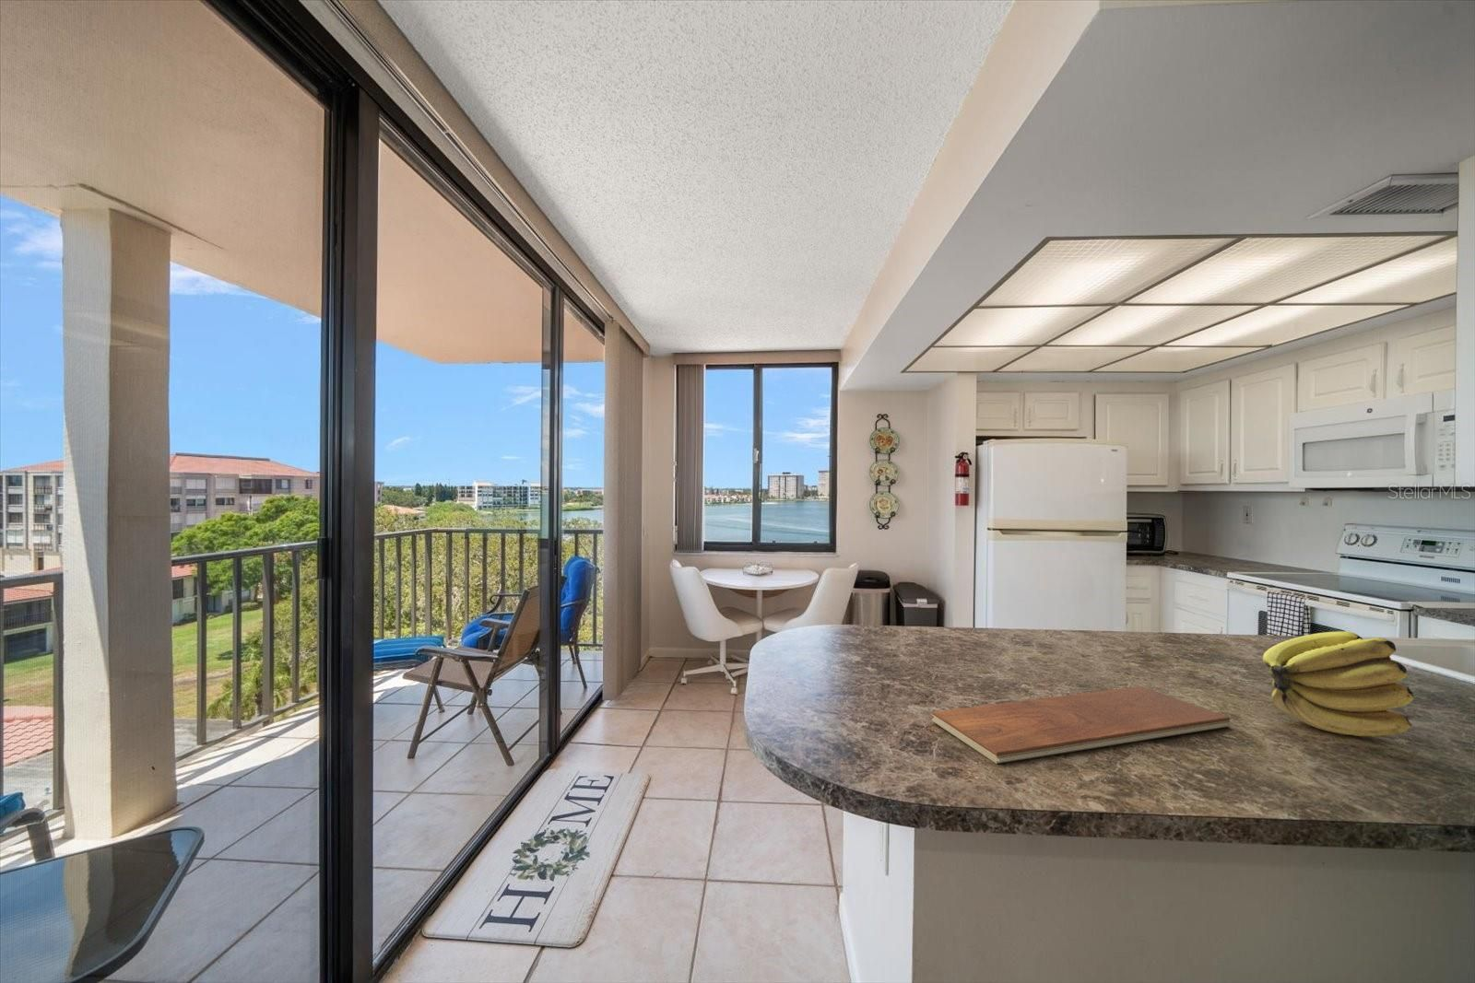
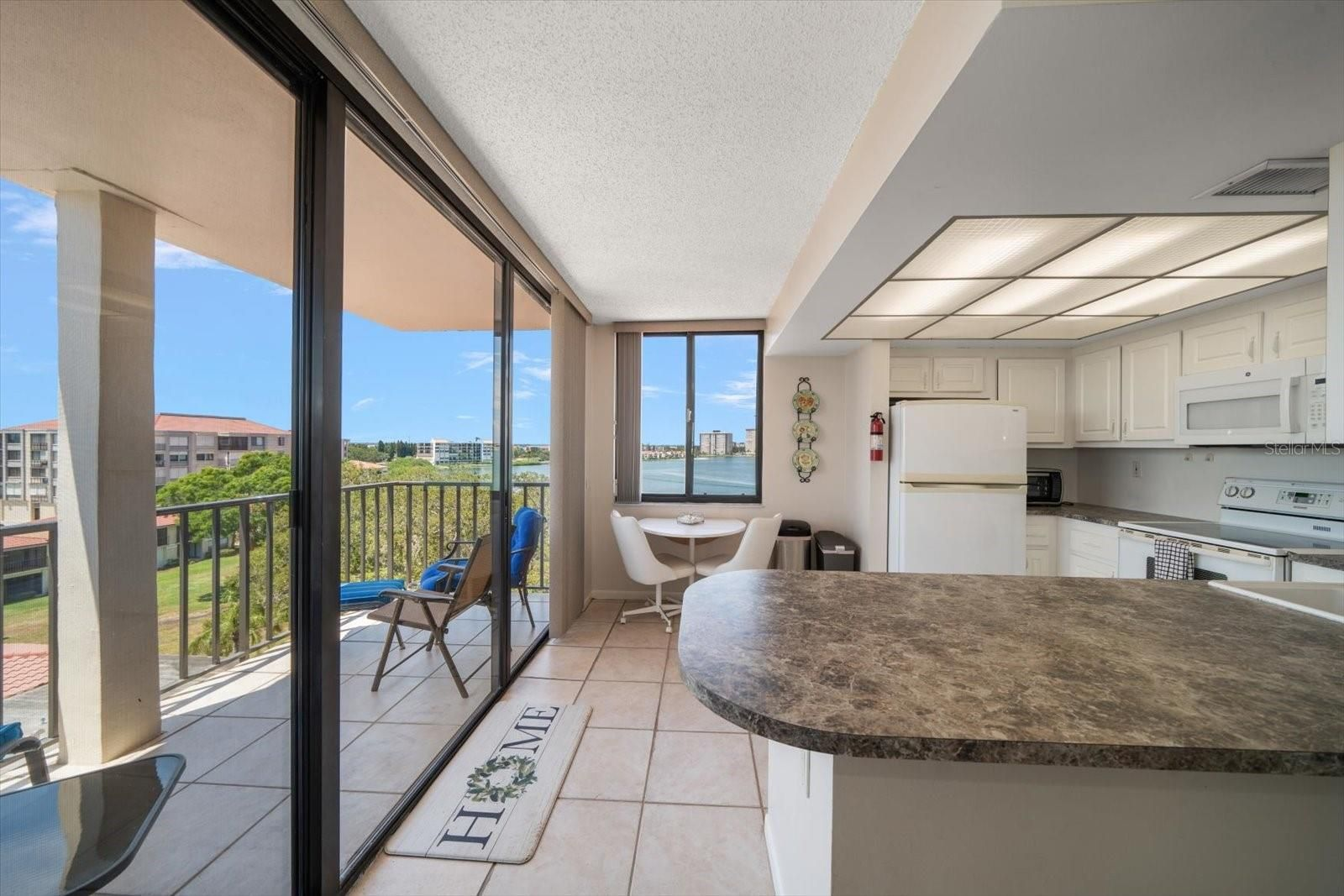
- banana (1327, 679)
- chopping board (1080, 720)
